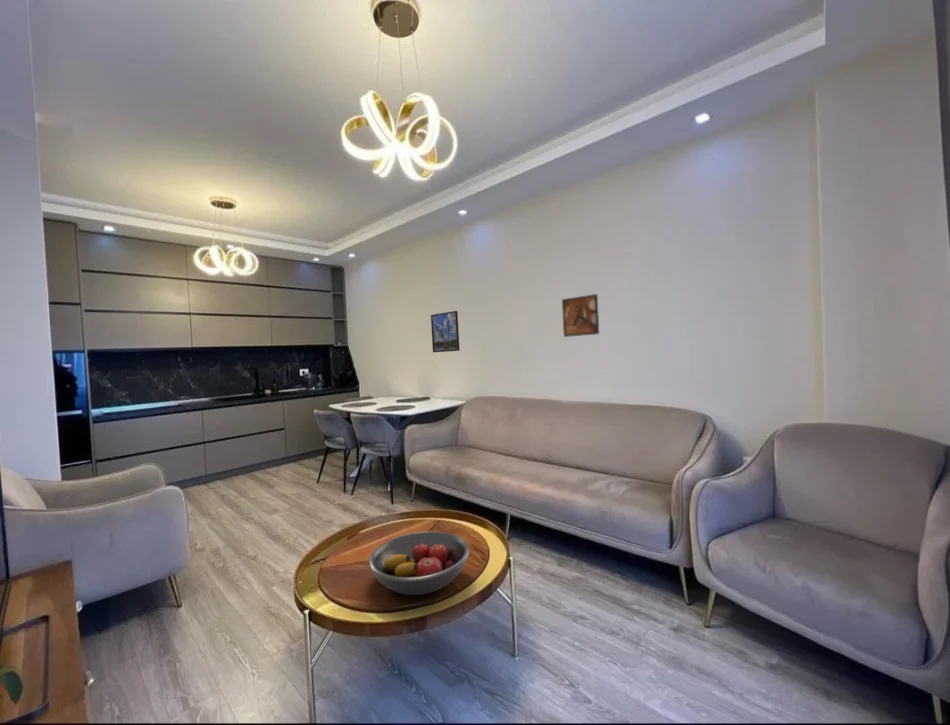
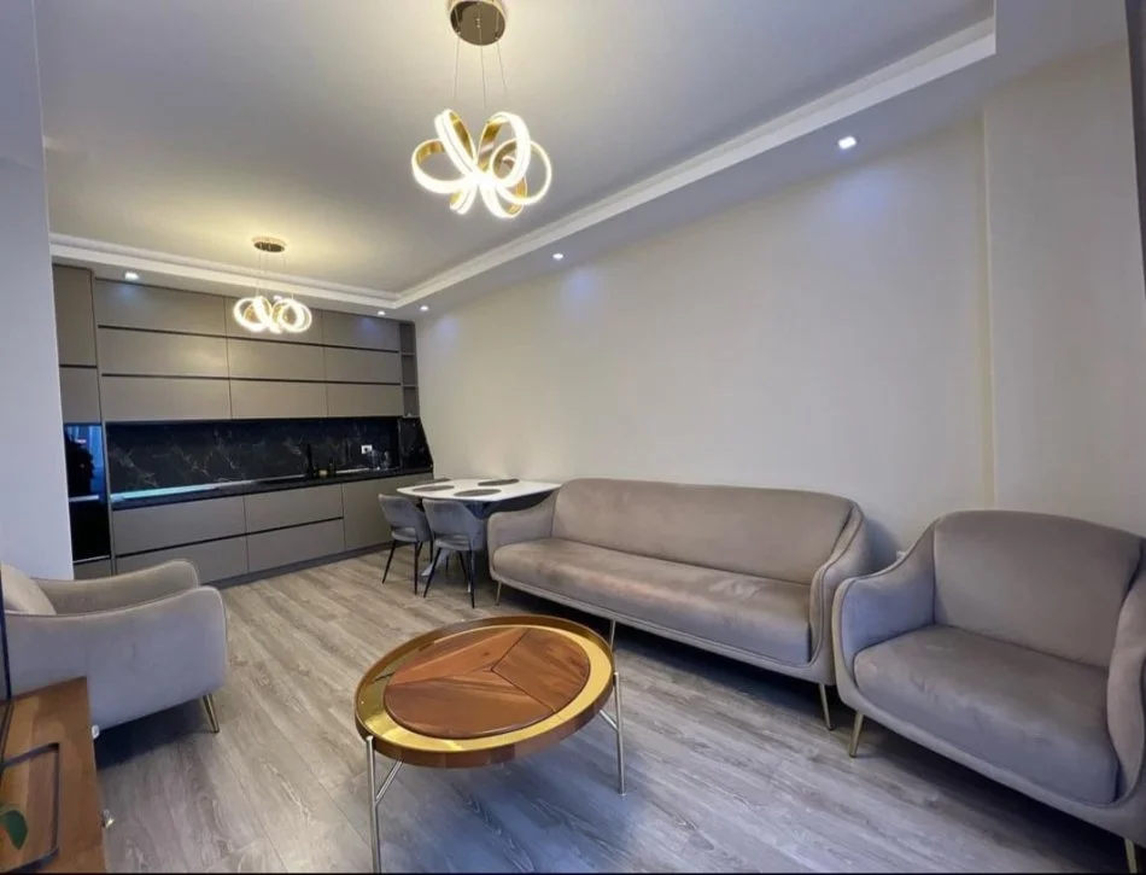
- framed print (580, 316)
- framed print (444, 332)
- fruit bowl (420, 562)
